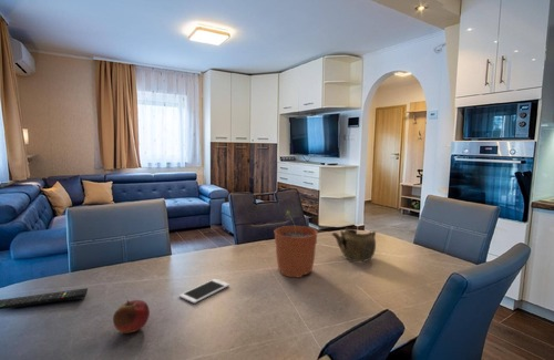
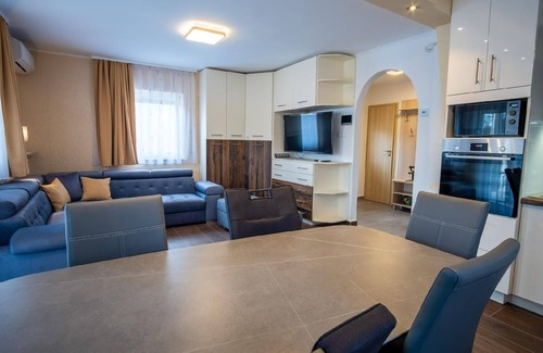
- plant pot (295, 240)
- cell phone (205, 289)
- teapot (352, 243)
- fruit (131, 315)
- remote control (41, 299)
